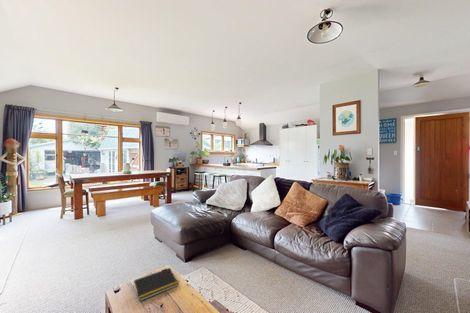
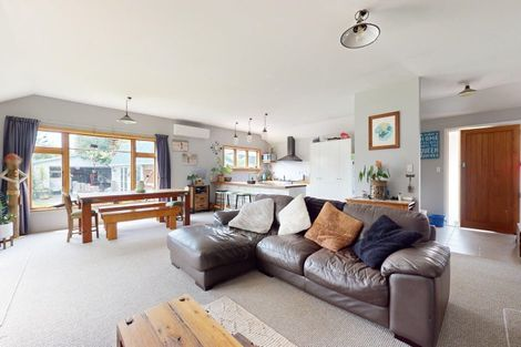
- notepad (156, 282)
